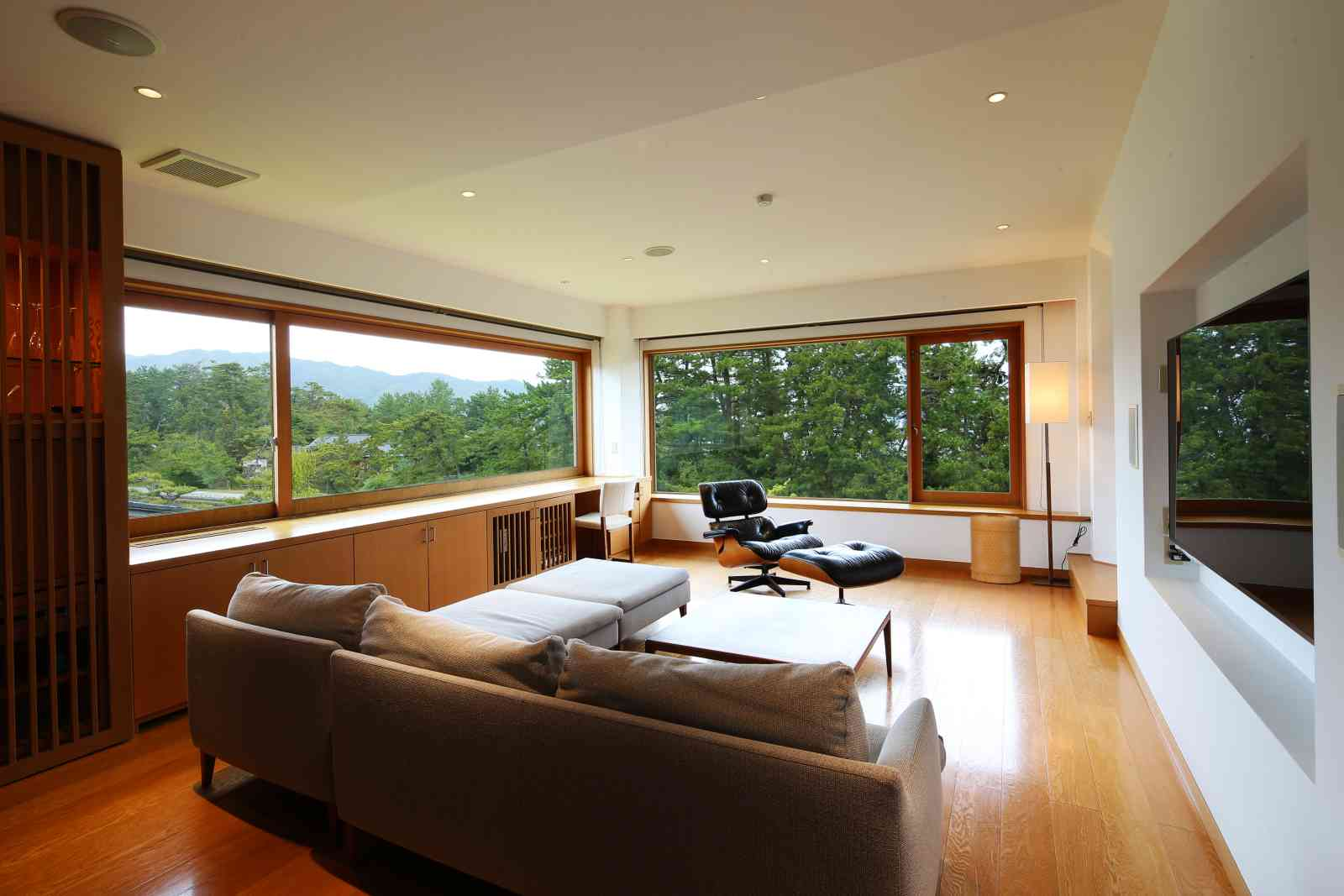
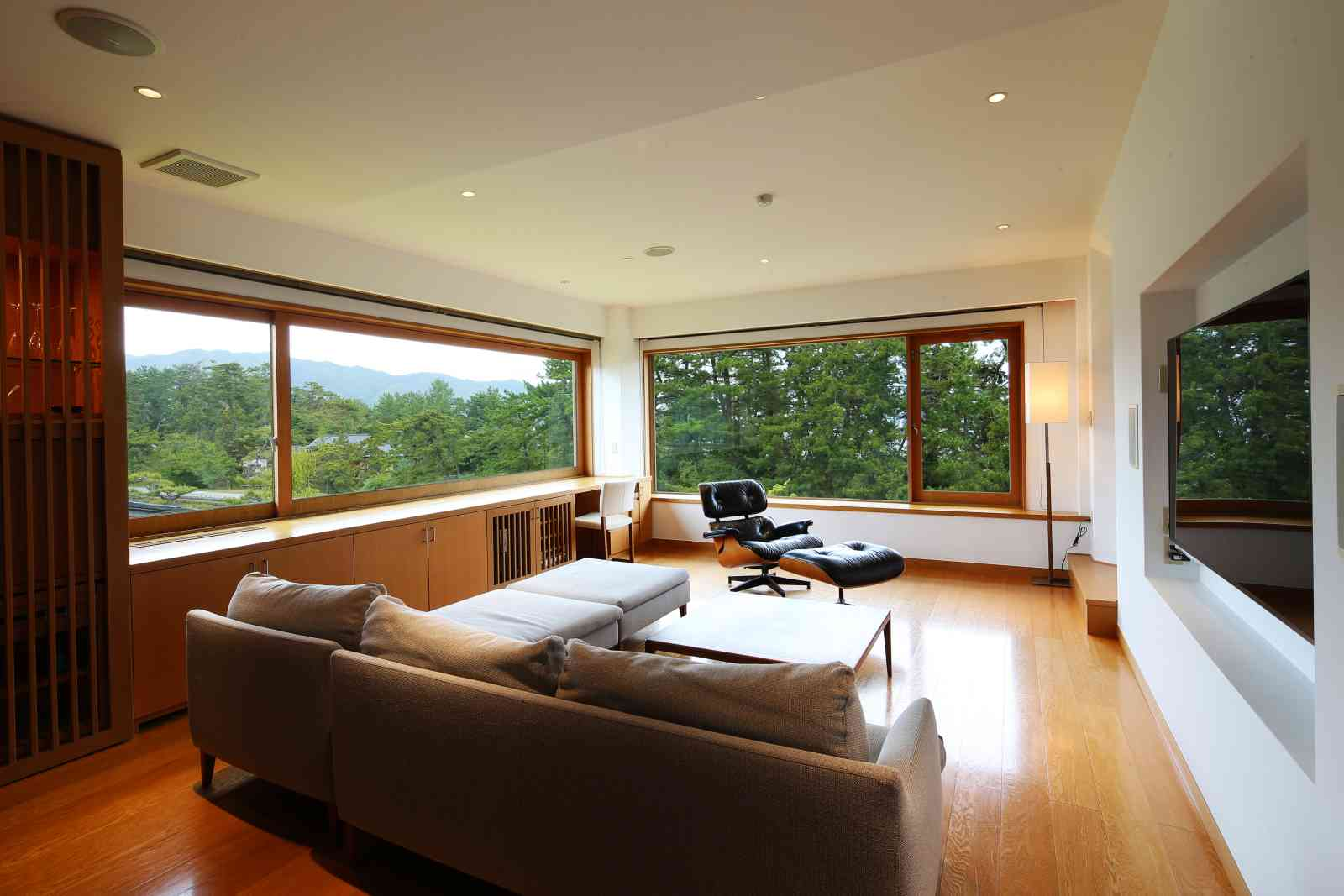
- basket (995, 548)
